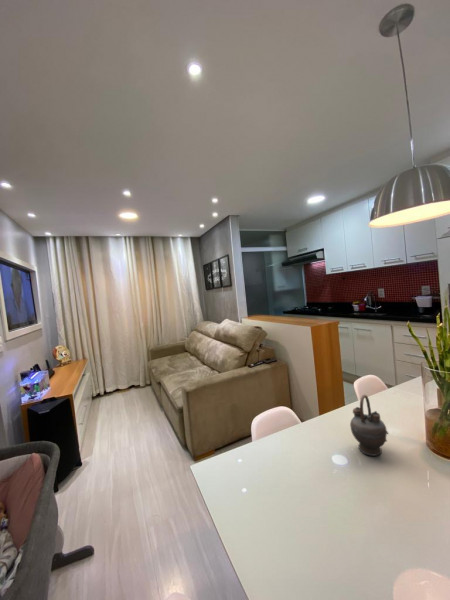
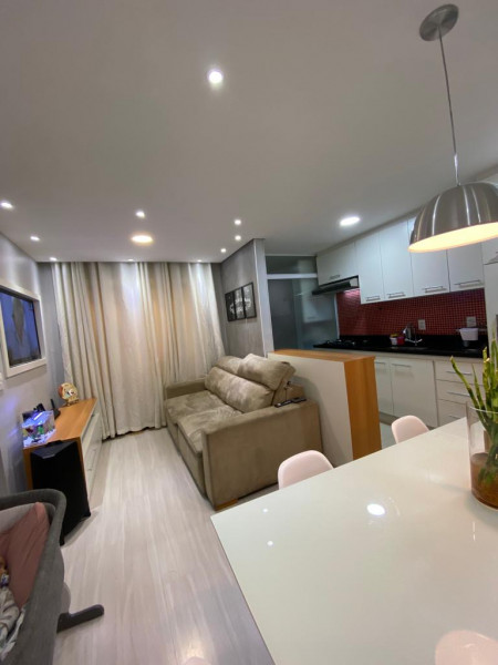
- teapot (369, 421)
